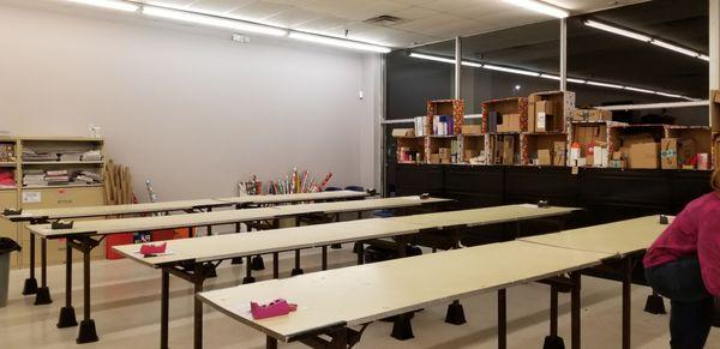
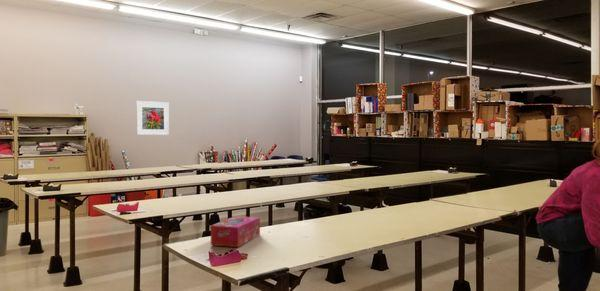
+ tissue box (236, 230)
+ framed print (153, 118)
